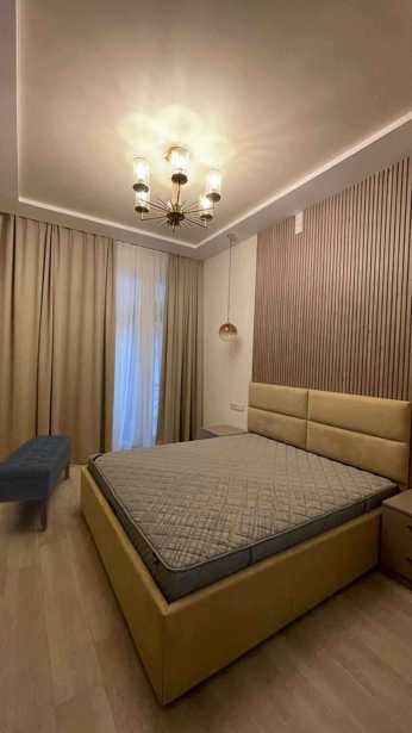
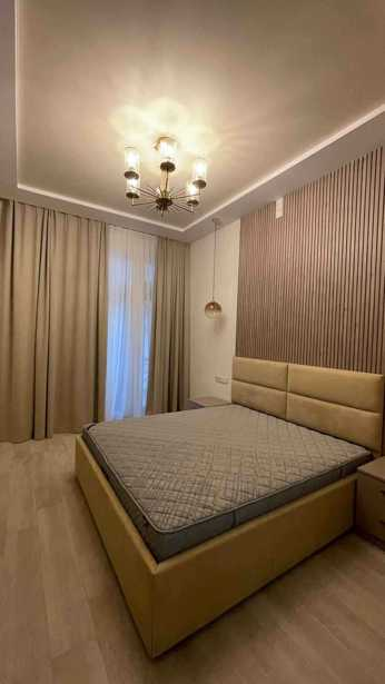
- bench (38, 473)
